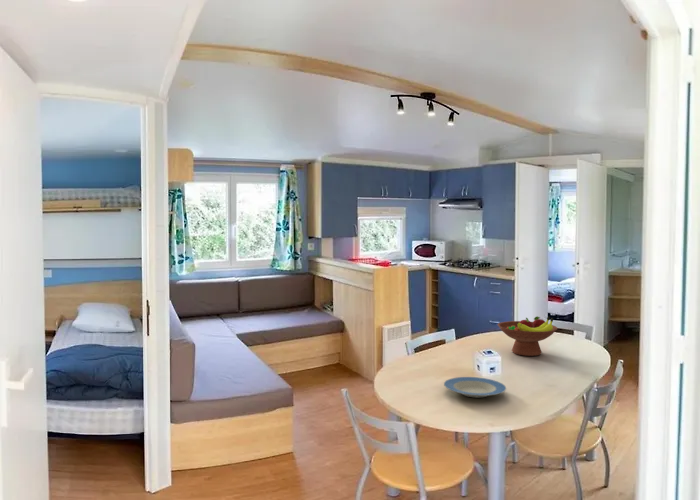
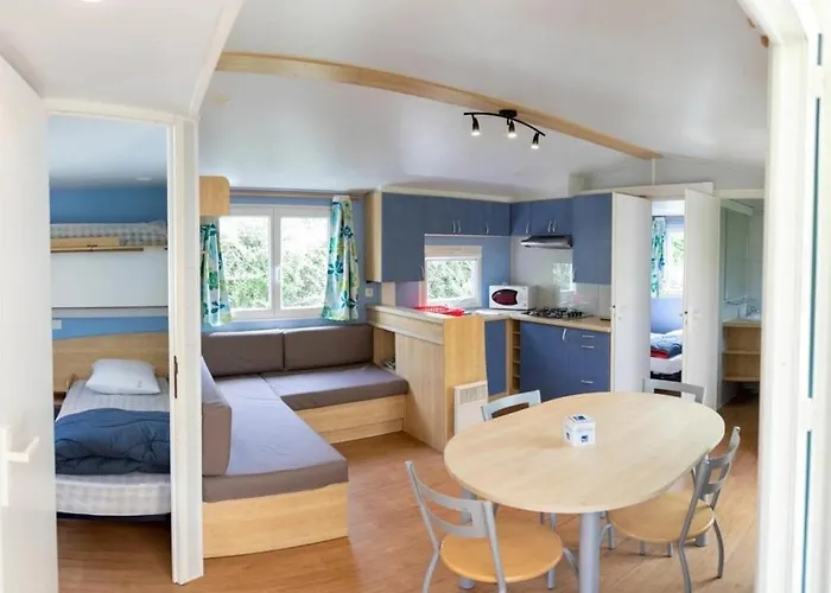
- plate (474, 389)
- fruit bowl (526, 334)
